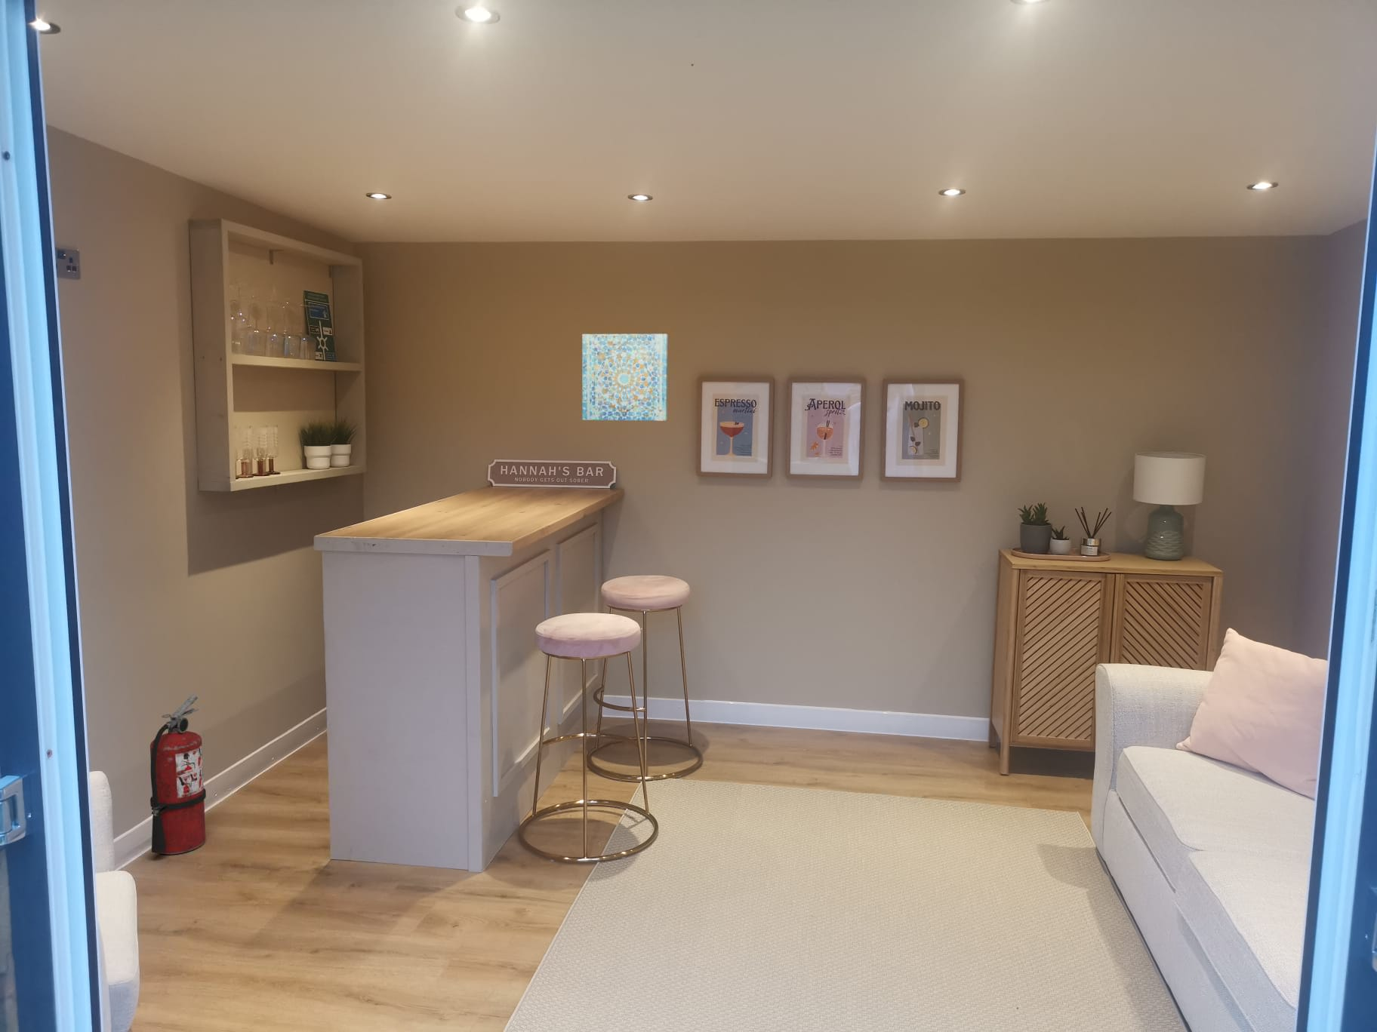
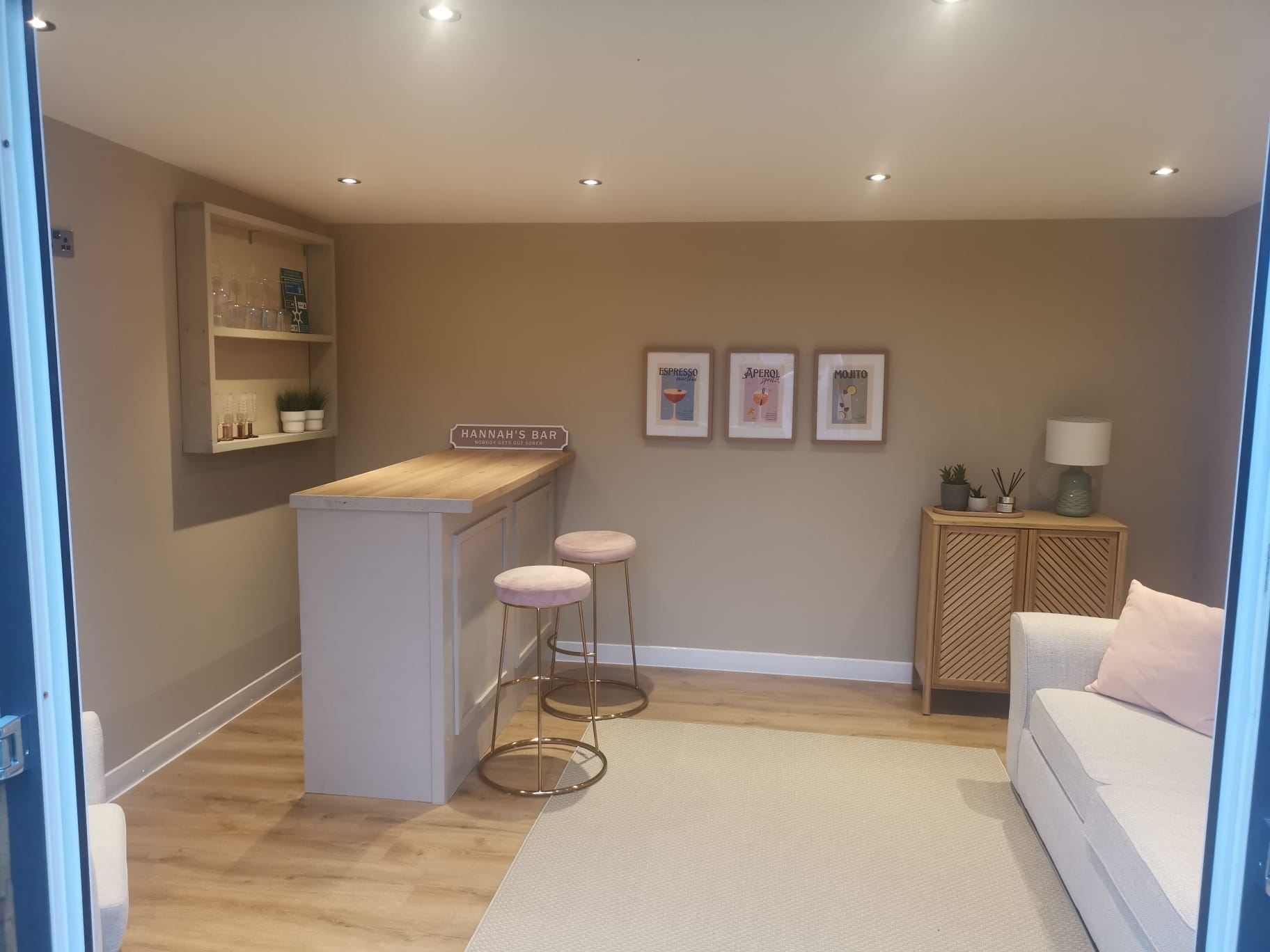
- fire extinguisher (176, 775)
- wall art (625, 377)
